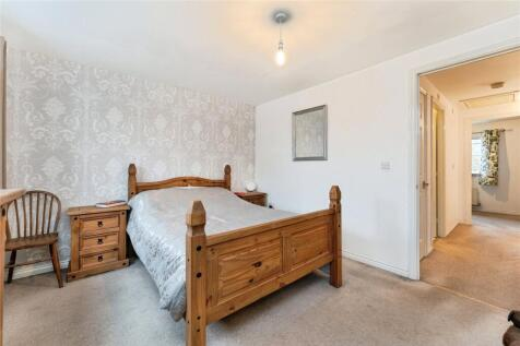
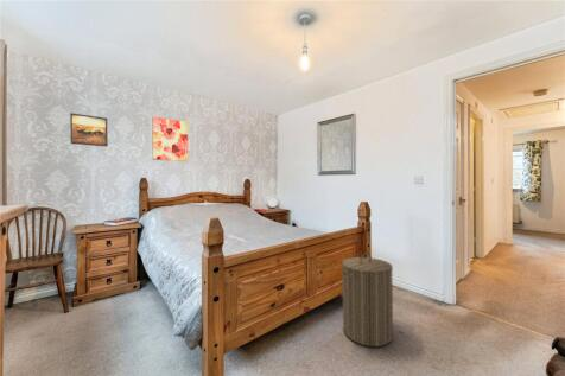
+ wall art (170, 140)
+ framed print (89, 130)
+ laundry hamper (367, 292)
